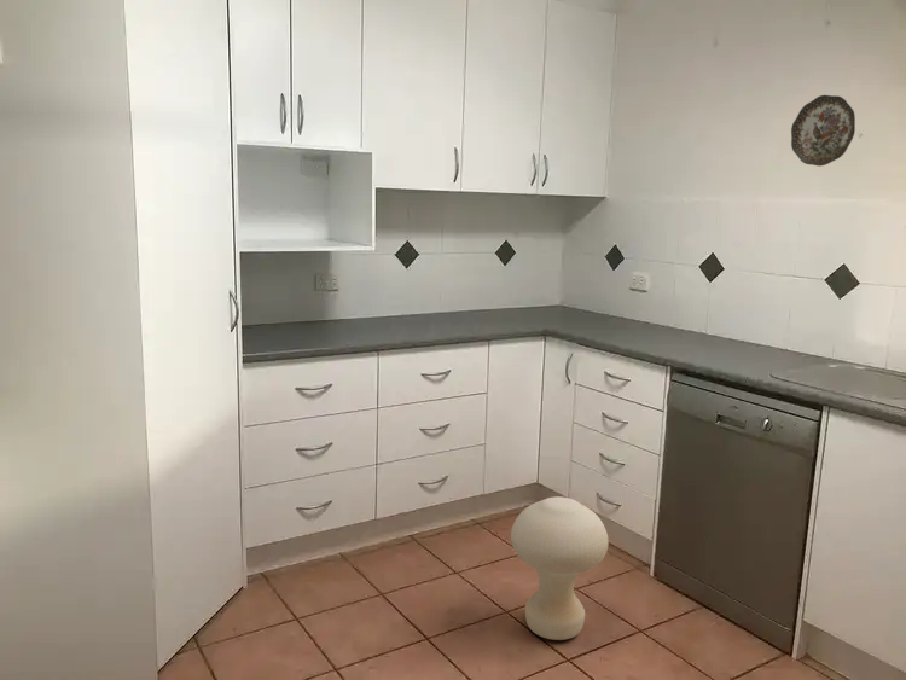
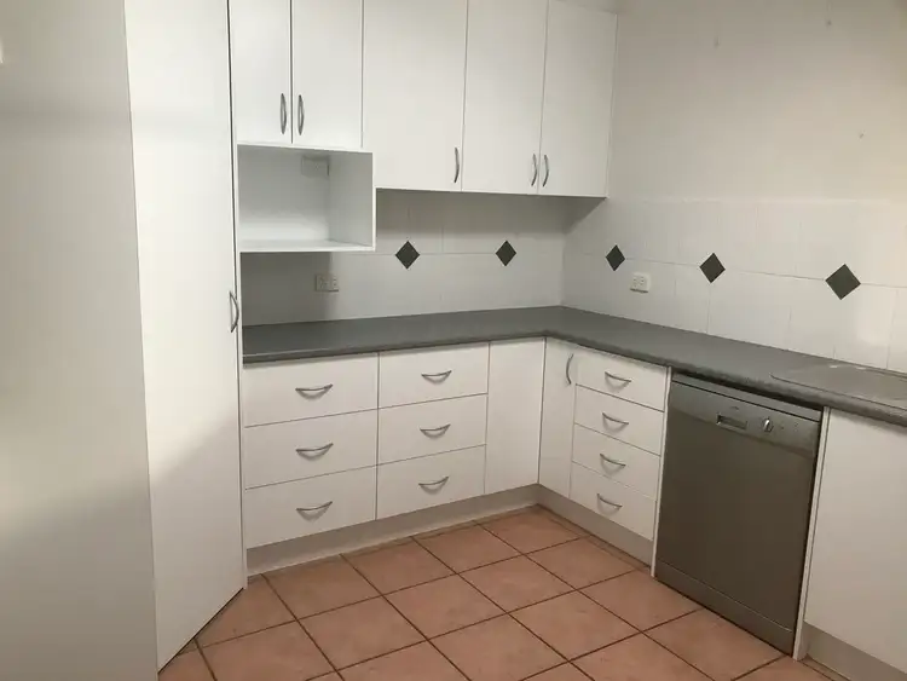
- stool (557, 565)
- decorative plate (823, 130)
